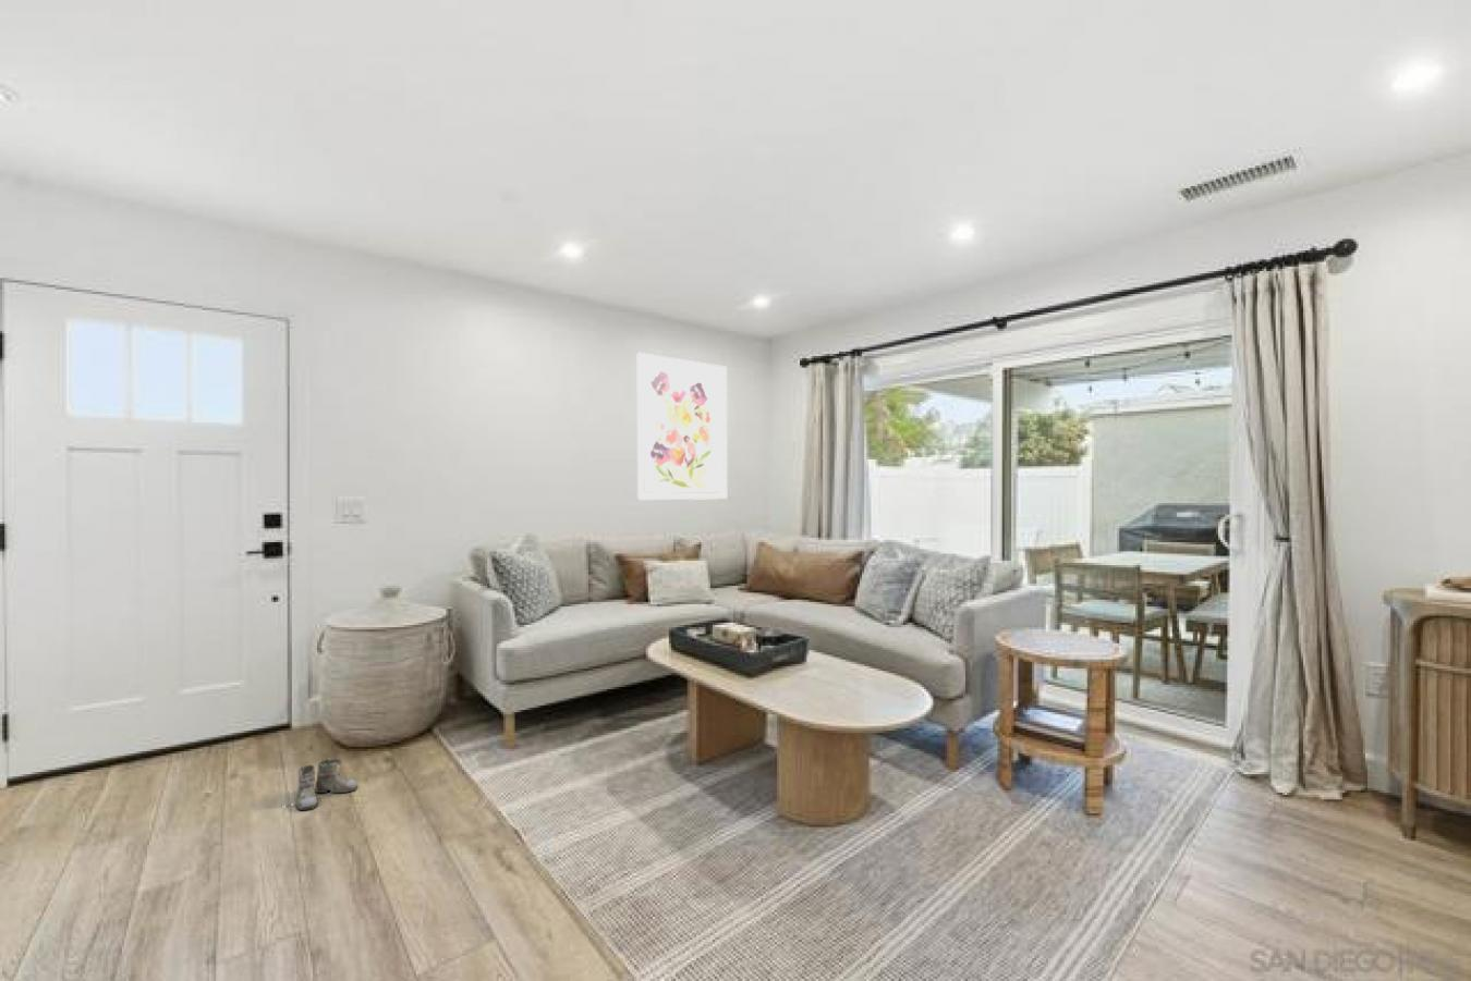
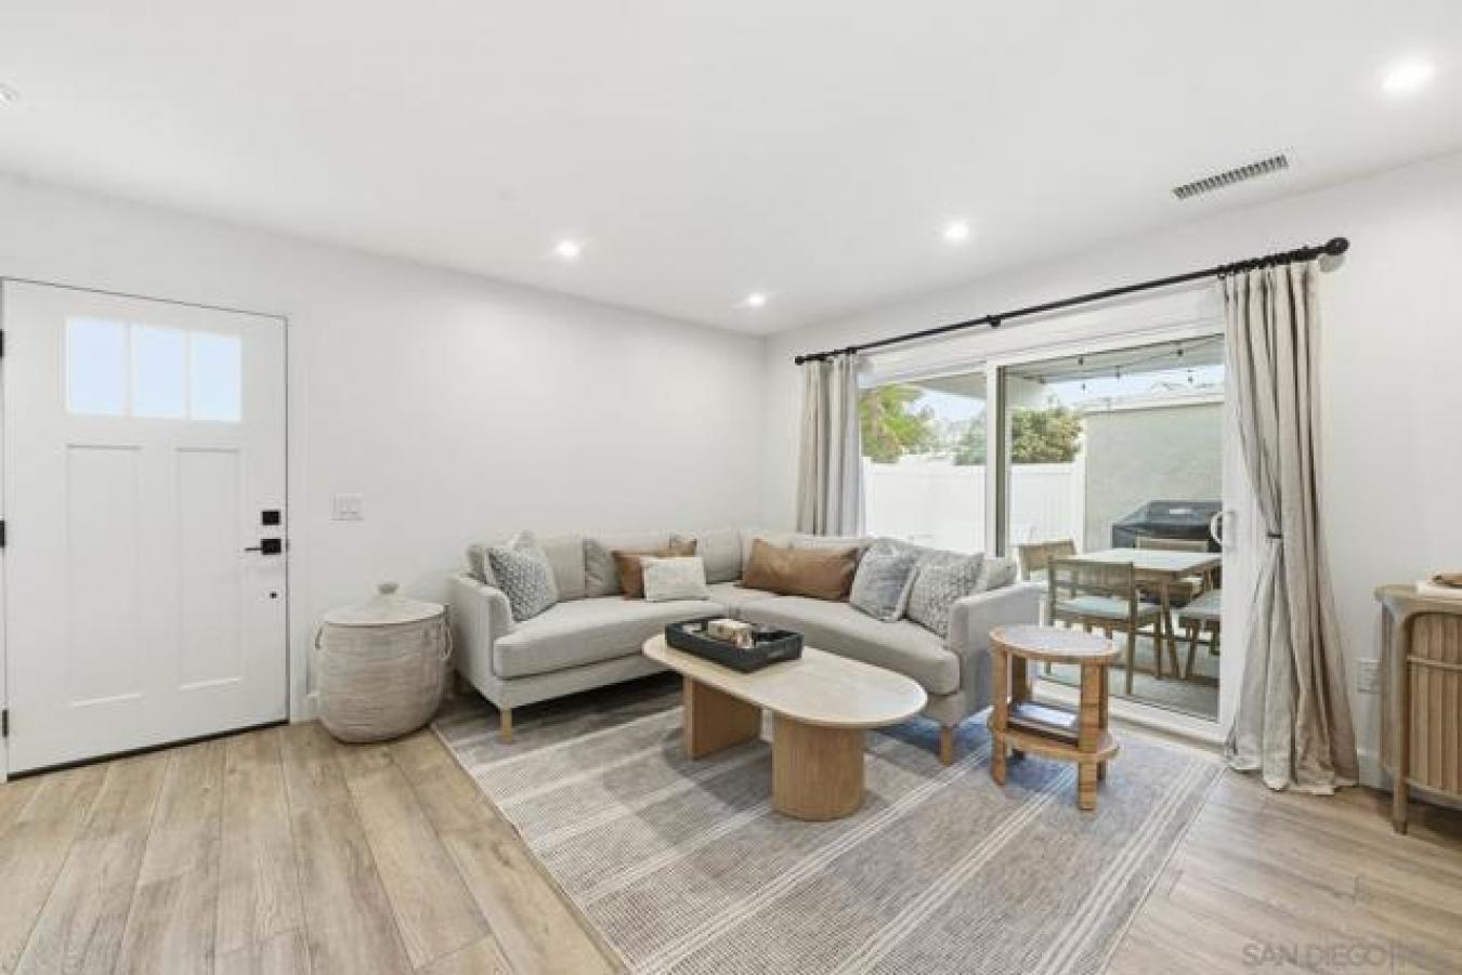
- wall art (685, 429)
- boots (320, 781)
